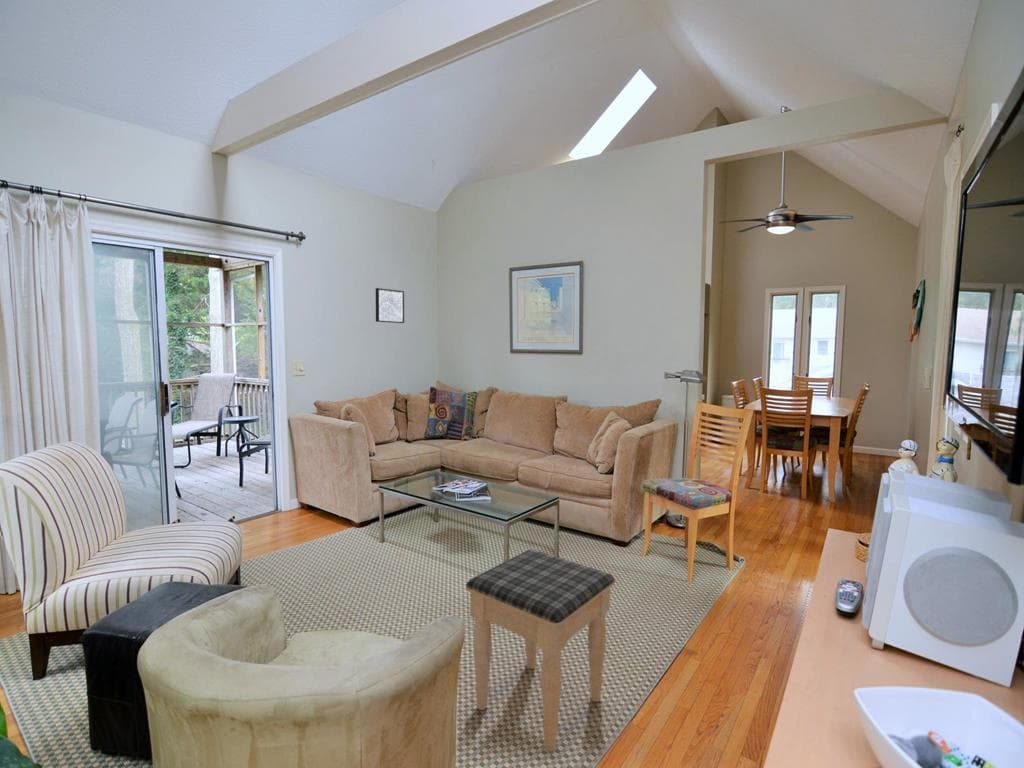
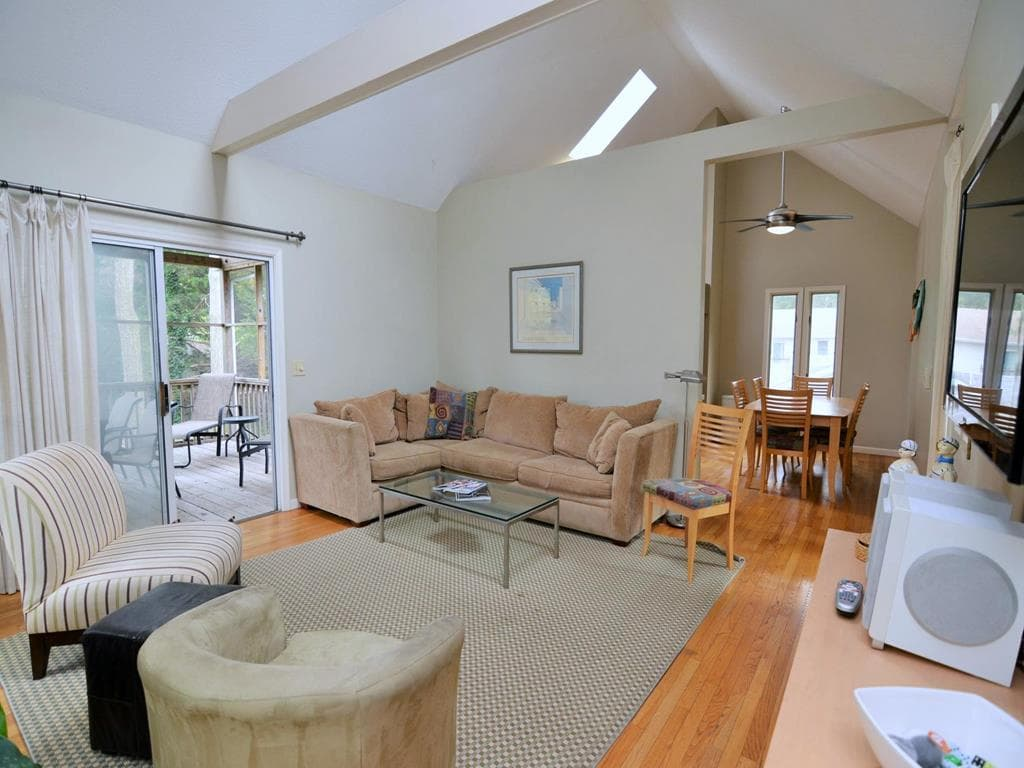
- footstool (540, 638)
- wall art (390, 306)
